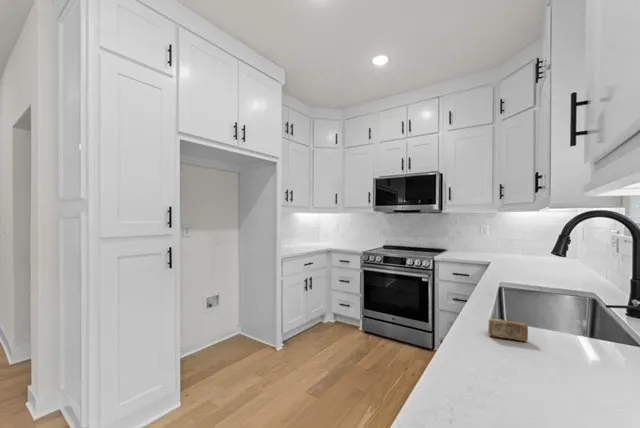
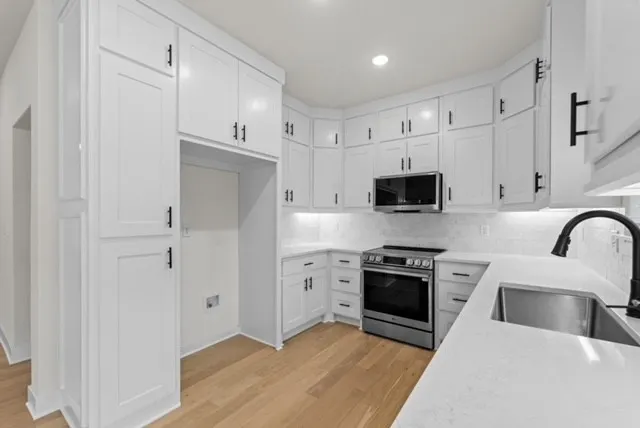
- soap bar (507, 329)
